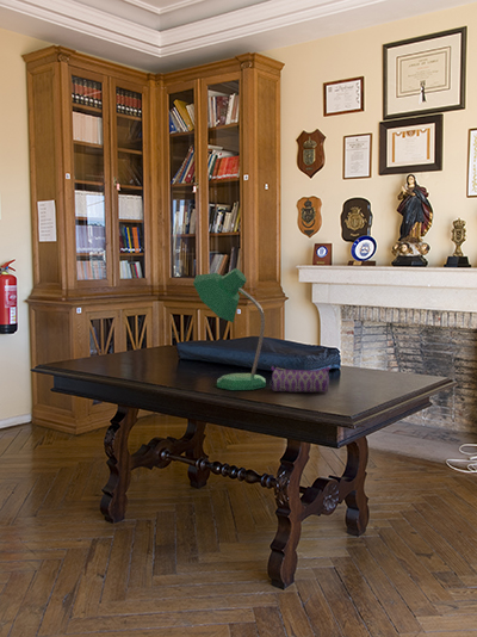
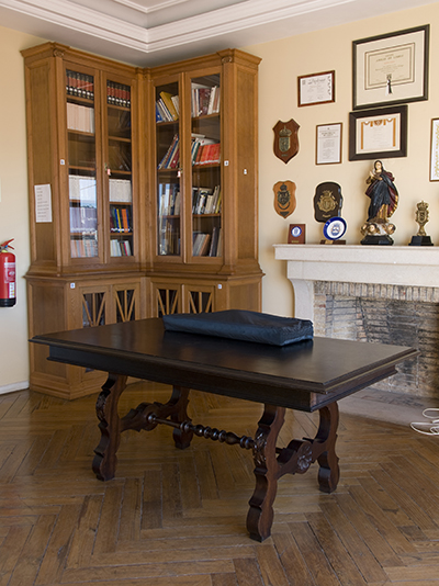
- pencil case (299, 378)
- desk lamp (230, 321)
